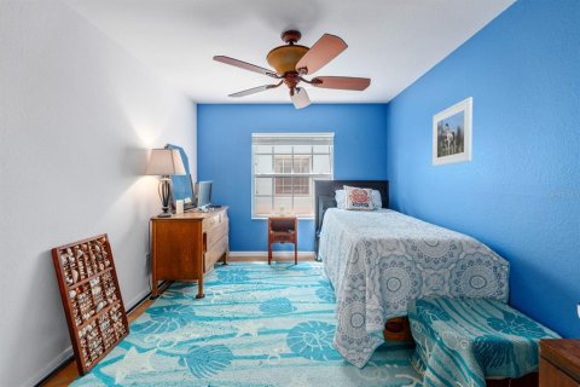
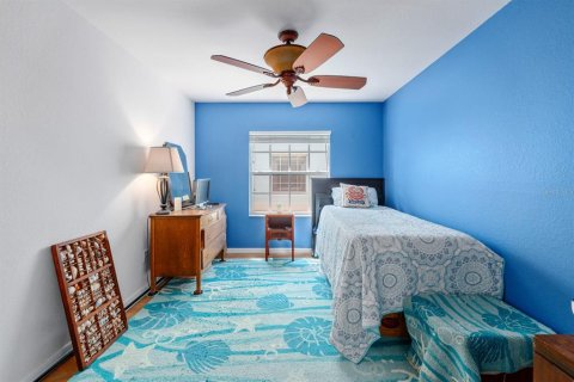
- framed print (450, 135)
